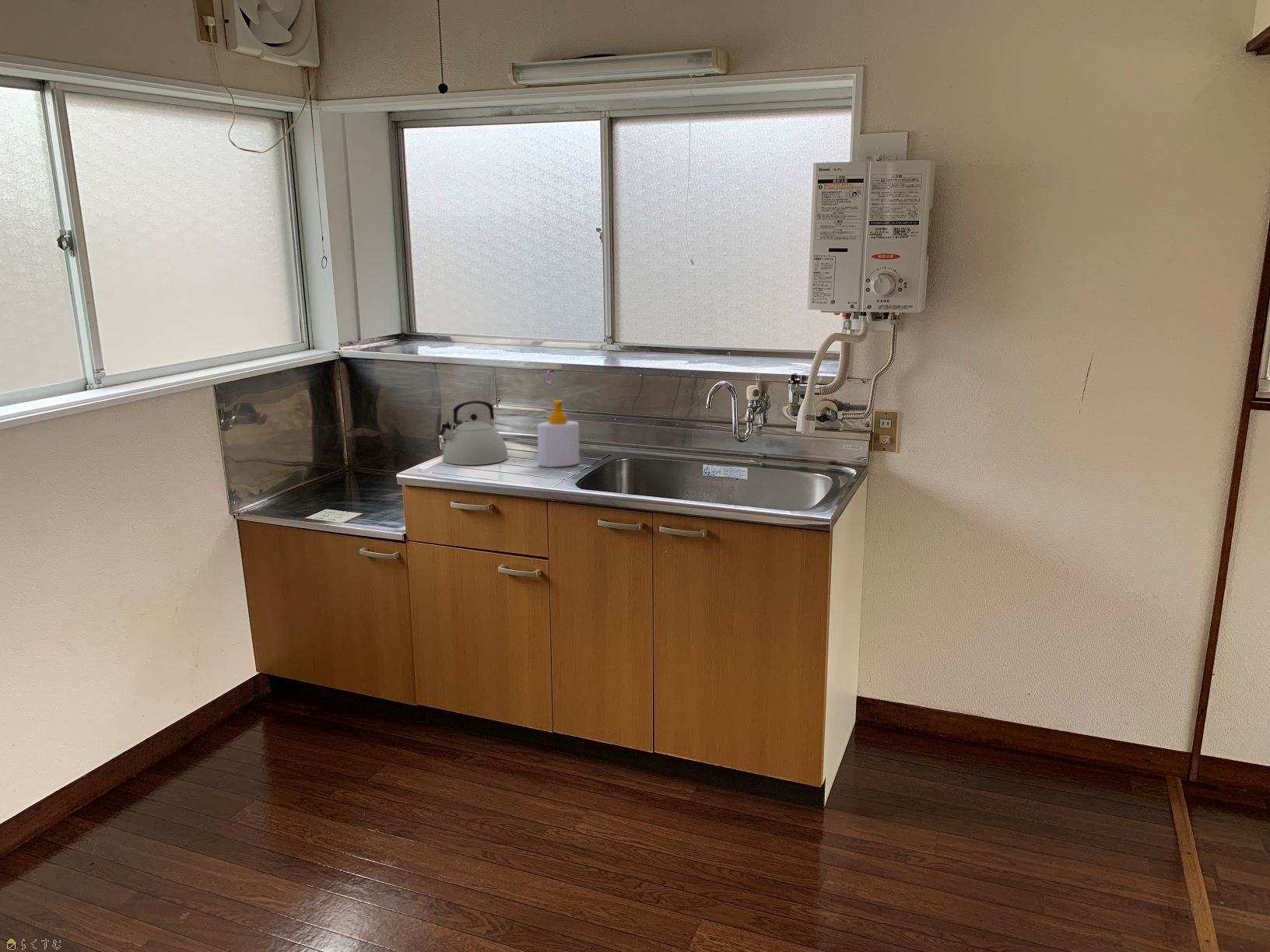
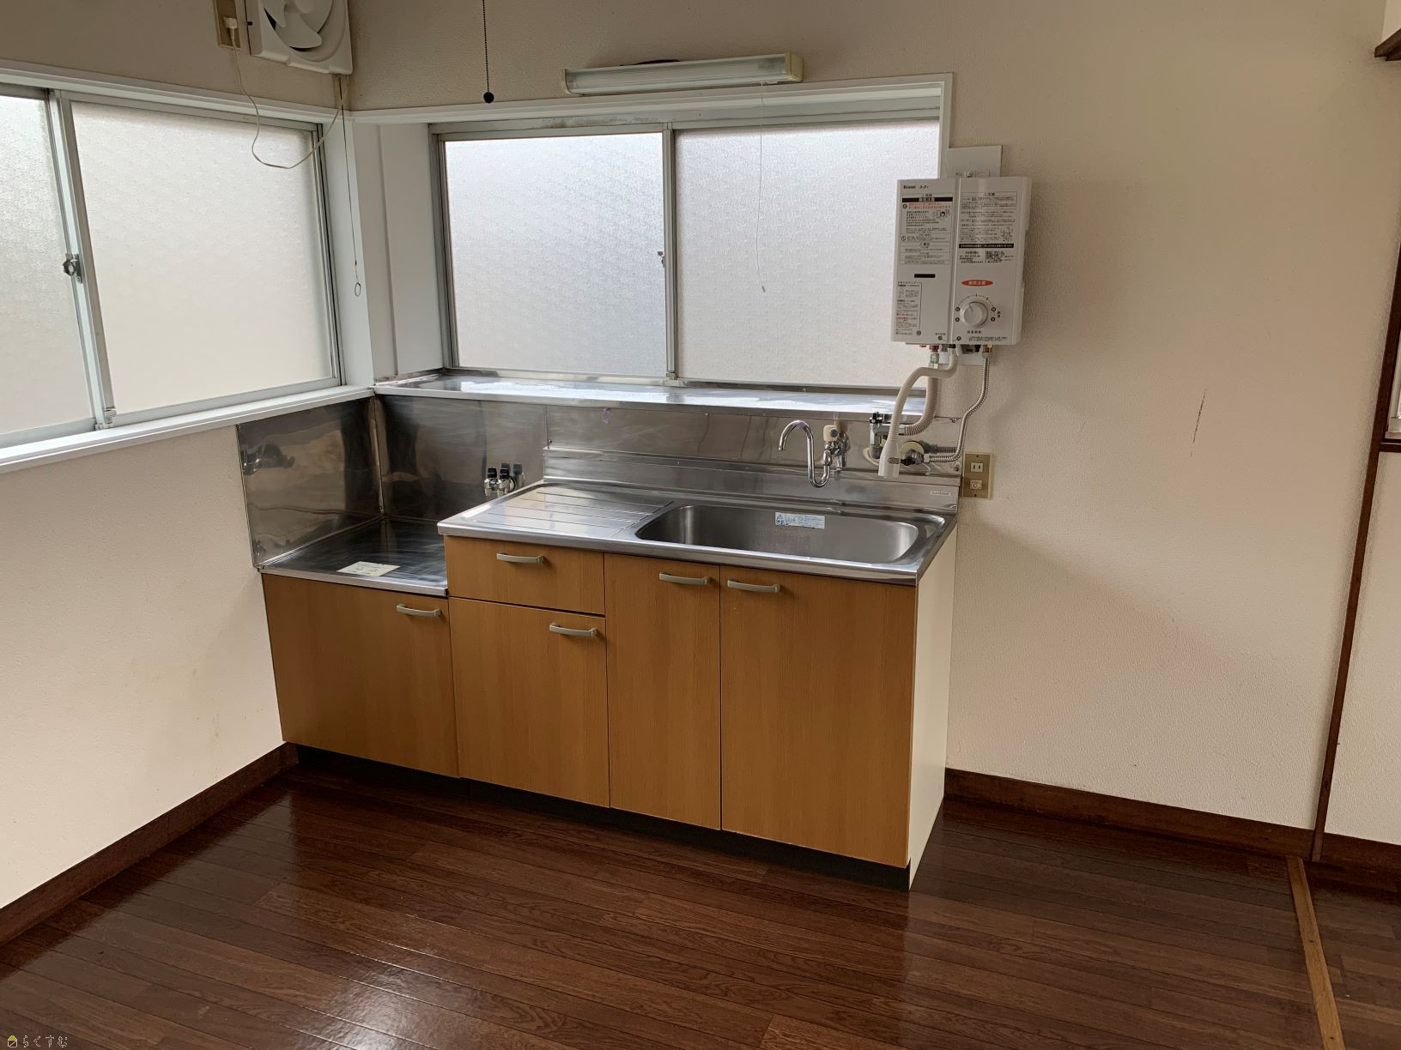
- kettle (472, 429)
- soap bottle (558, 432)
